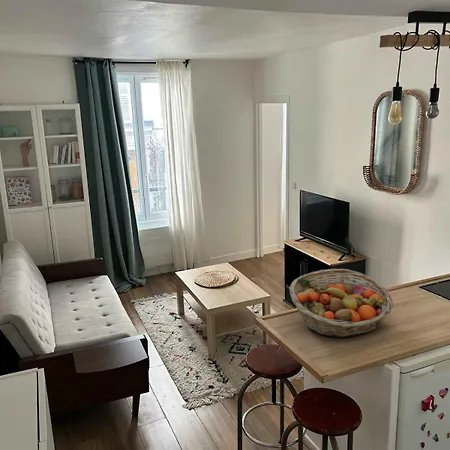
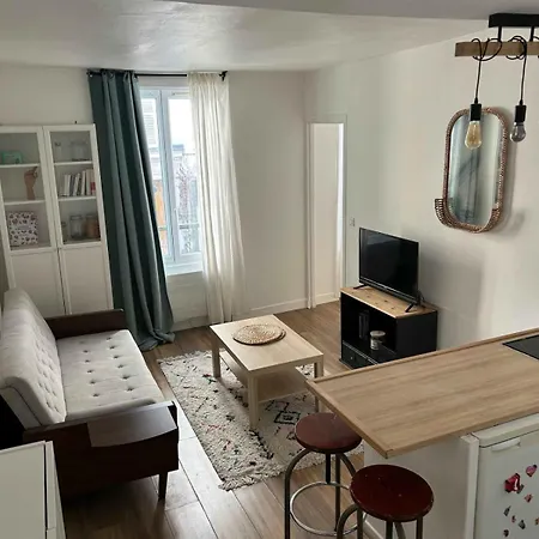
- fruit basket (340, 302)
